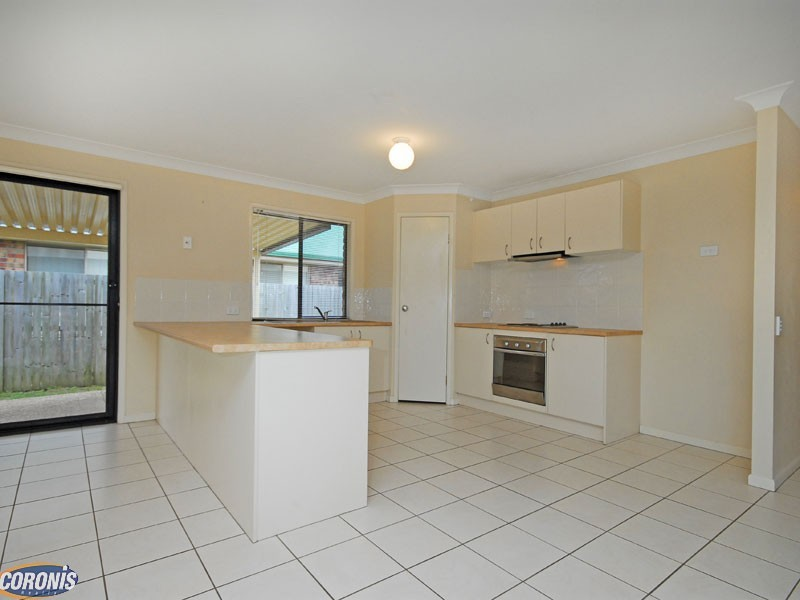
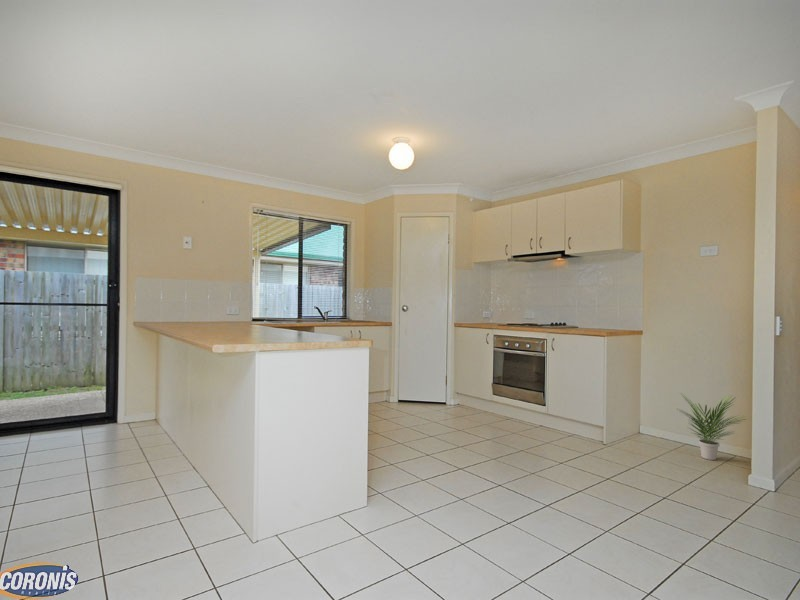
+ potted plant (708, 426)
